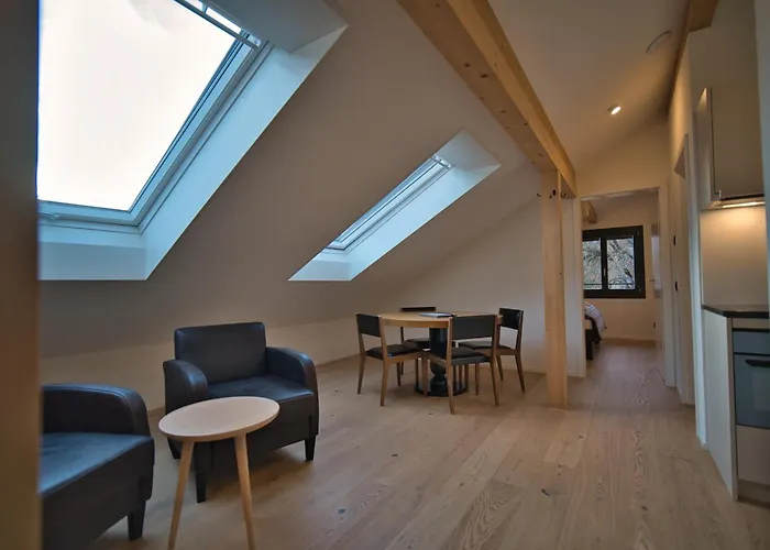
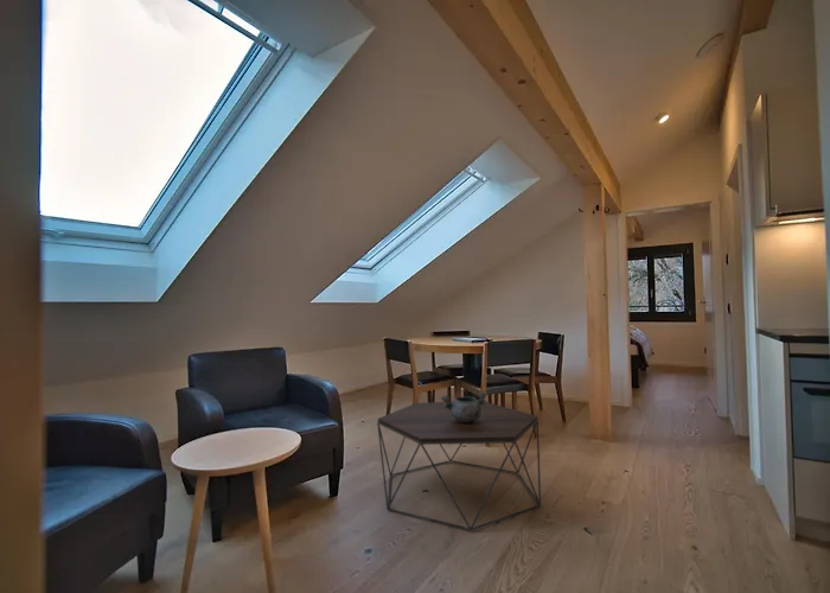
+ coffee table (456, 451)
+ decorative bowl (464, 406)
